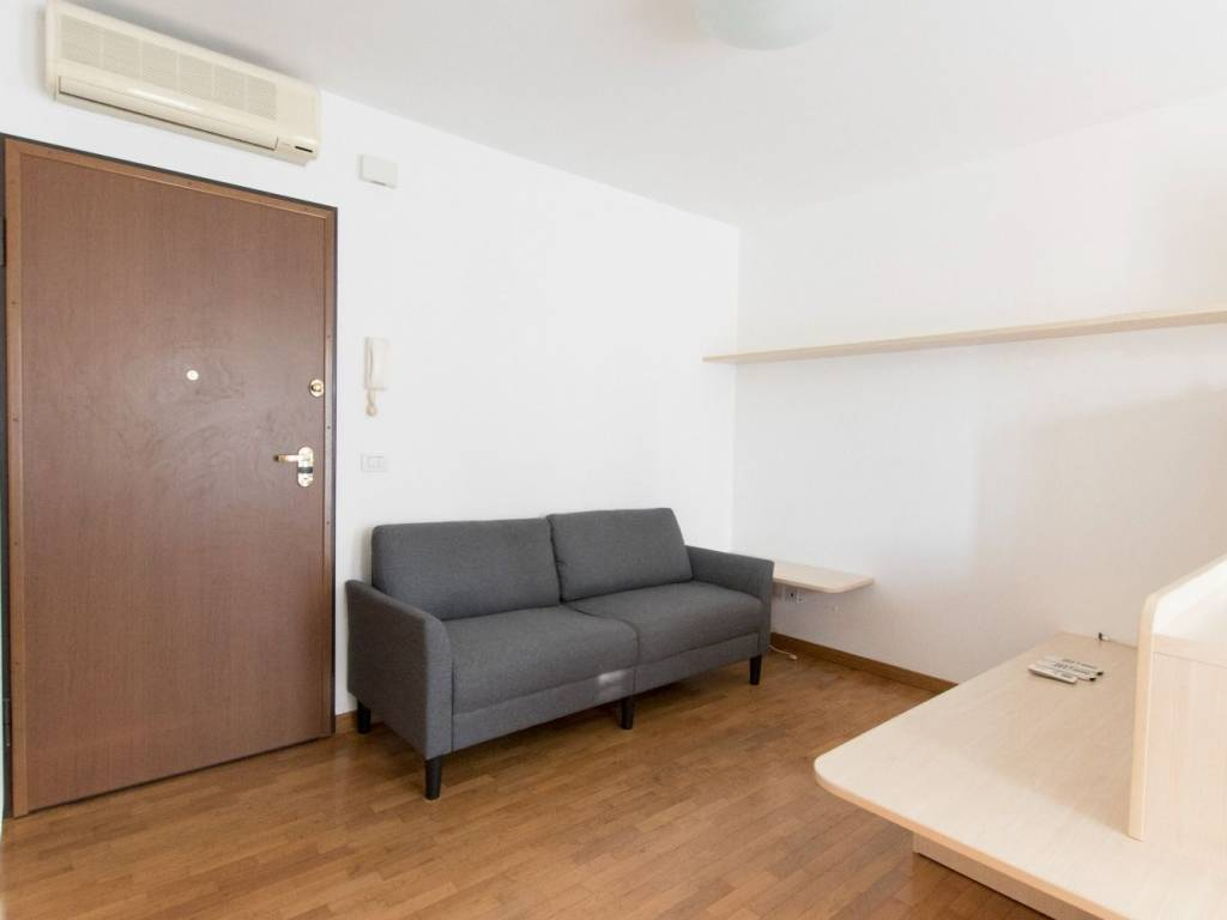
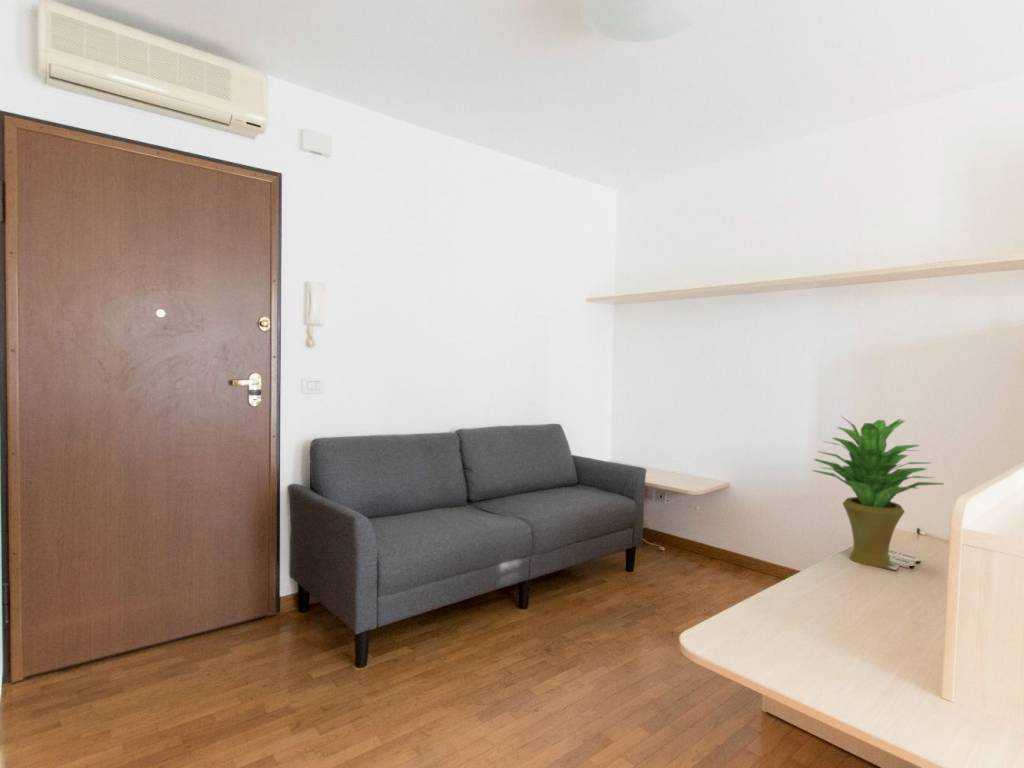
+ potted plant (873, 488)
